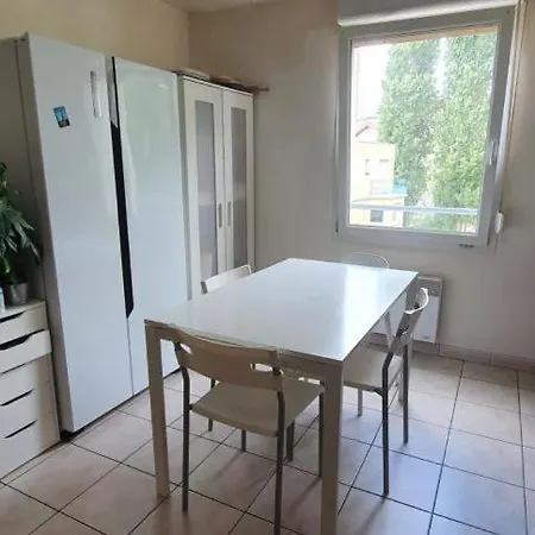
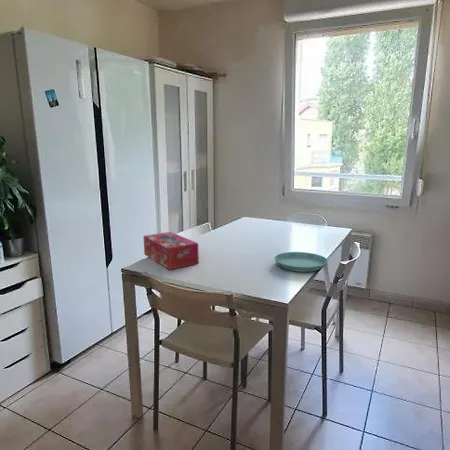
+ saucer (300, 262)
+ tissue box (170, 249)
